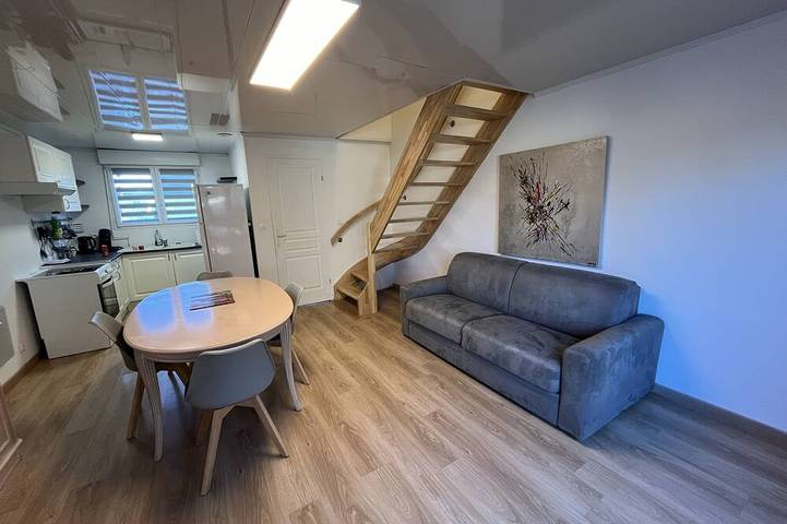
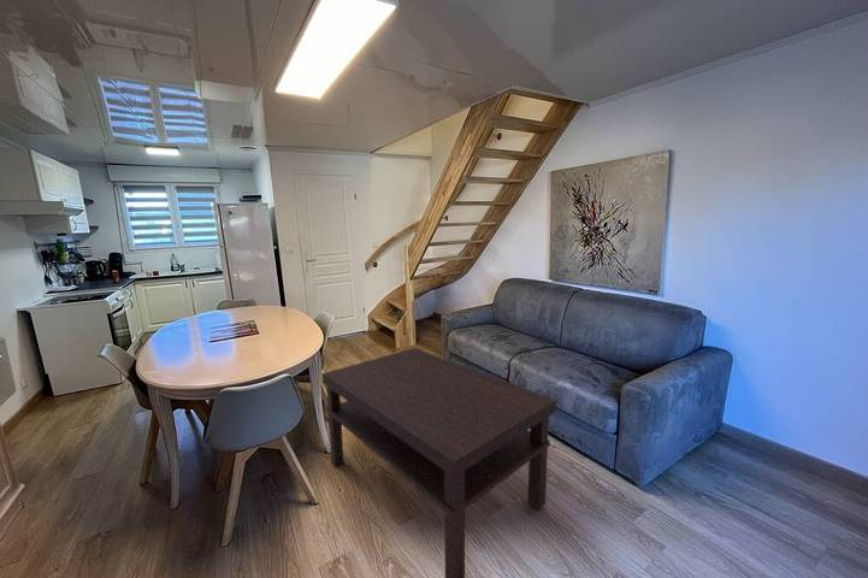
+ coffee table (429, 434)
